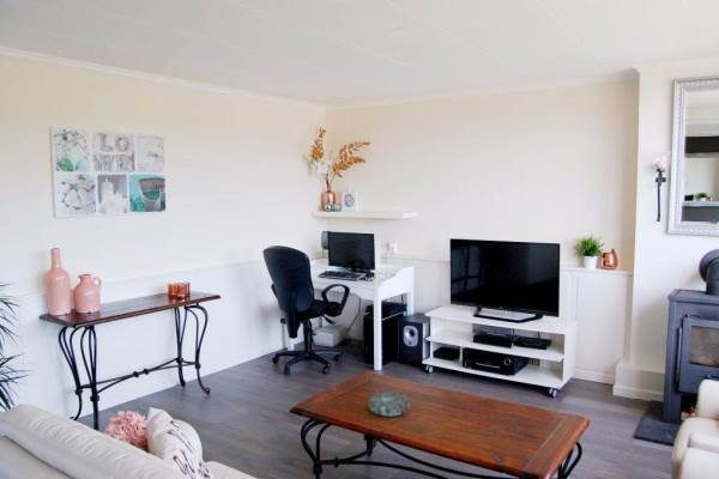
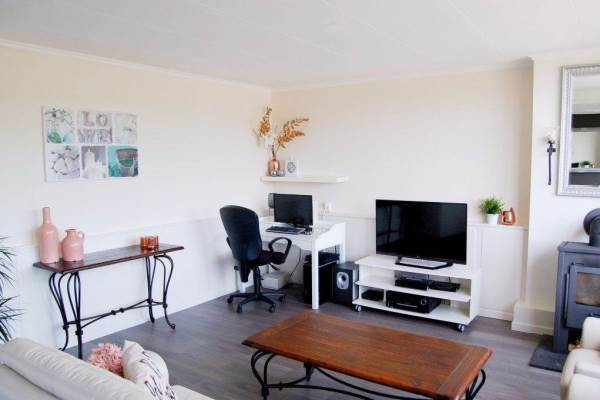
- decorative bowl (388, 404)
